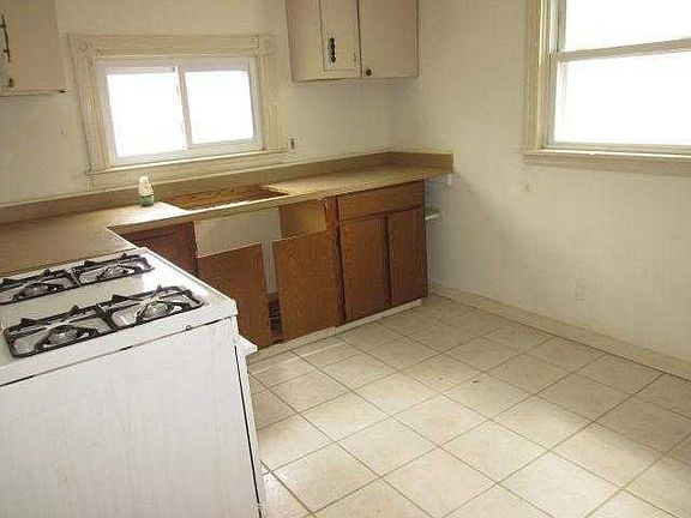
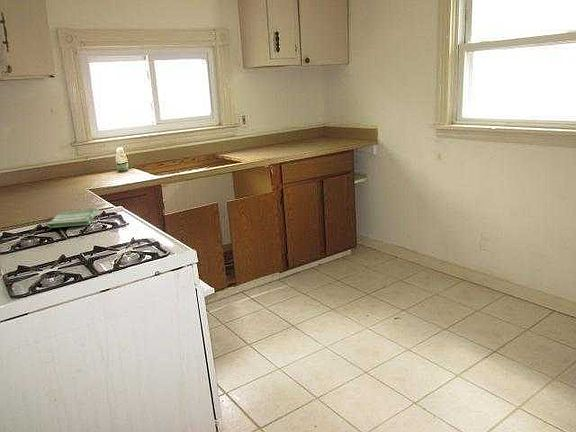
+ dish towel (73, 217)
